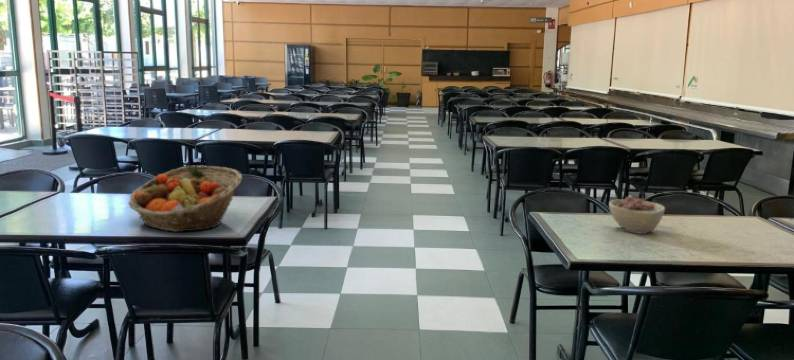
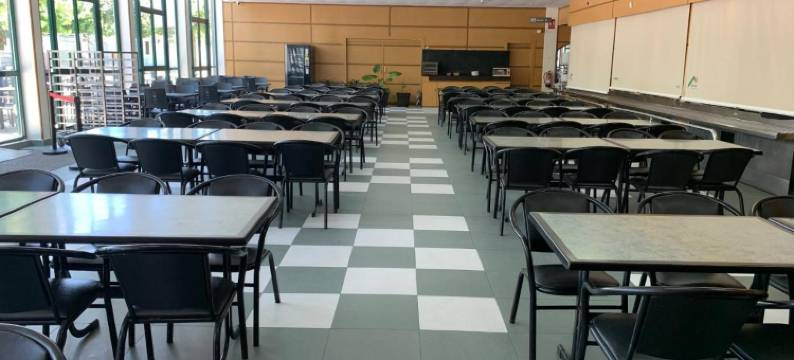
- fruit basket (186, 197)
- bowl (636, 212)
